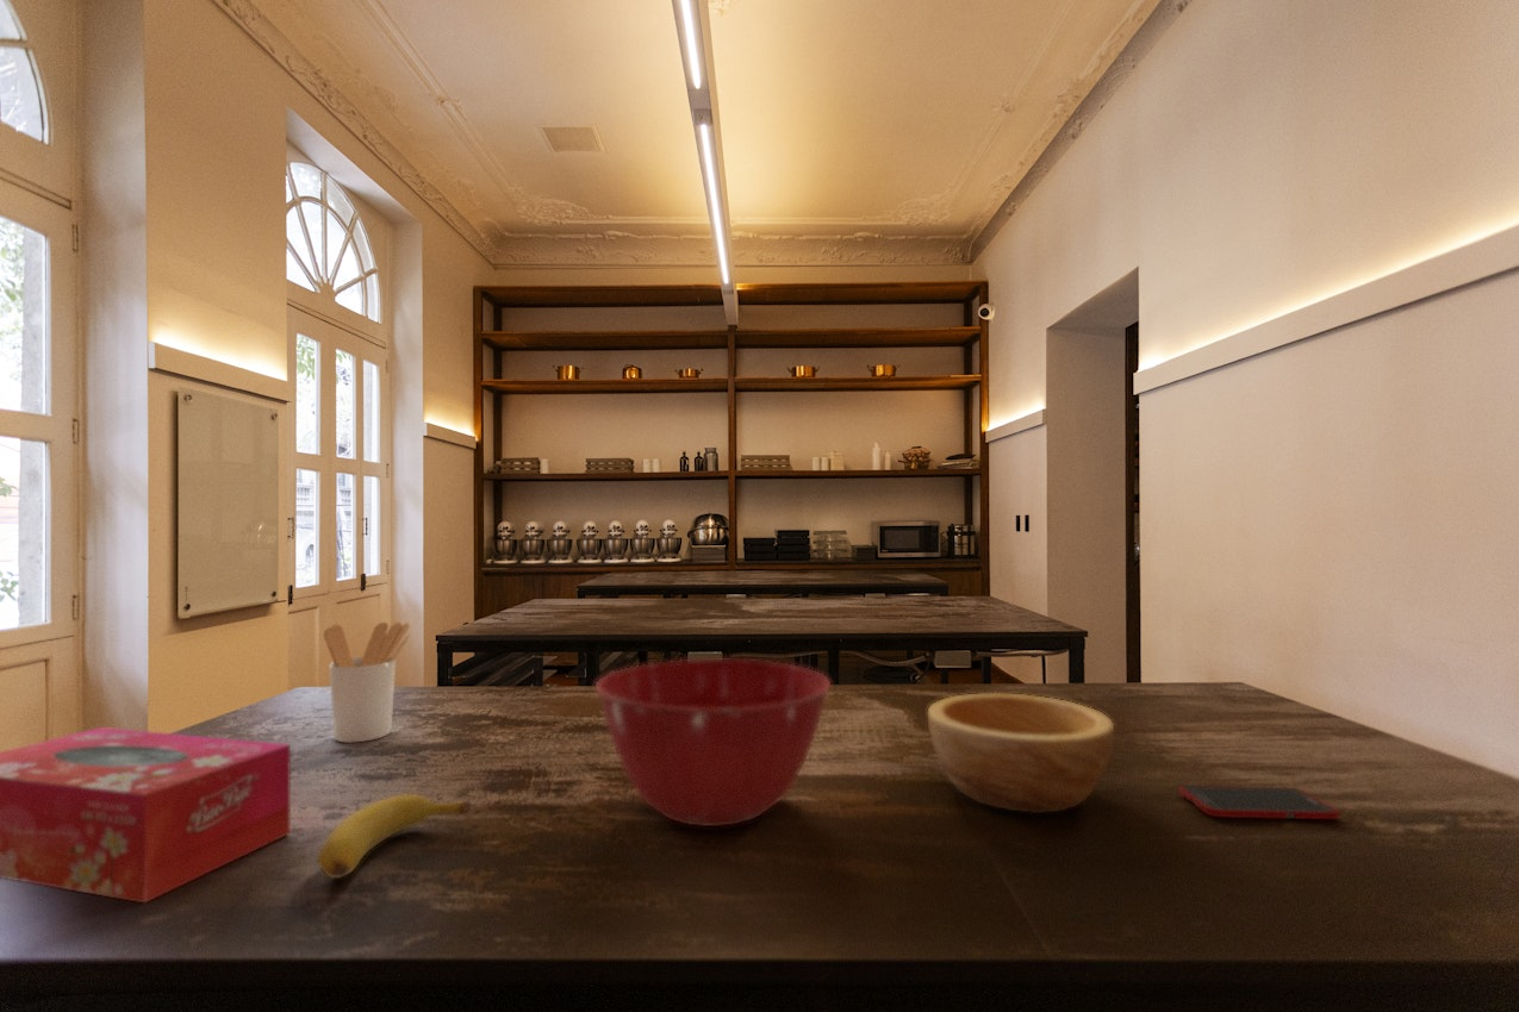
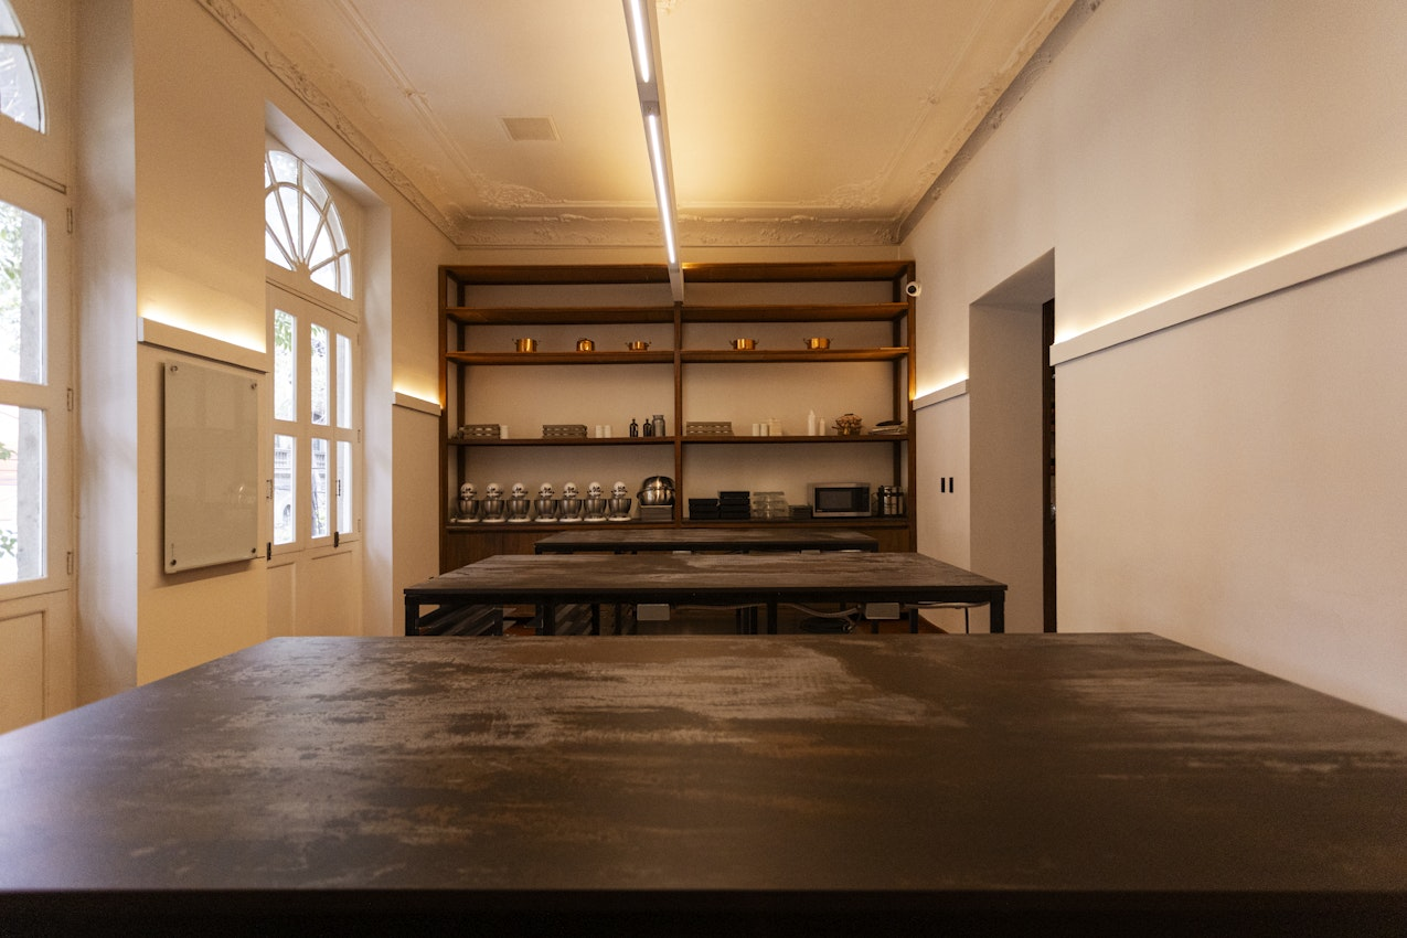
- cell phone (1256, 802)
- banana (387, 832)
- tissue box (119, 802)
- utensil holder (372, 676)
- mixing bowl (715, 741)
- bowl (1017, 751)
